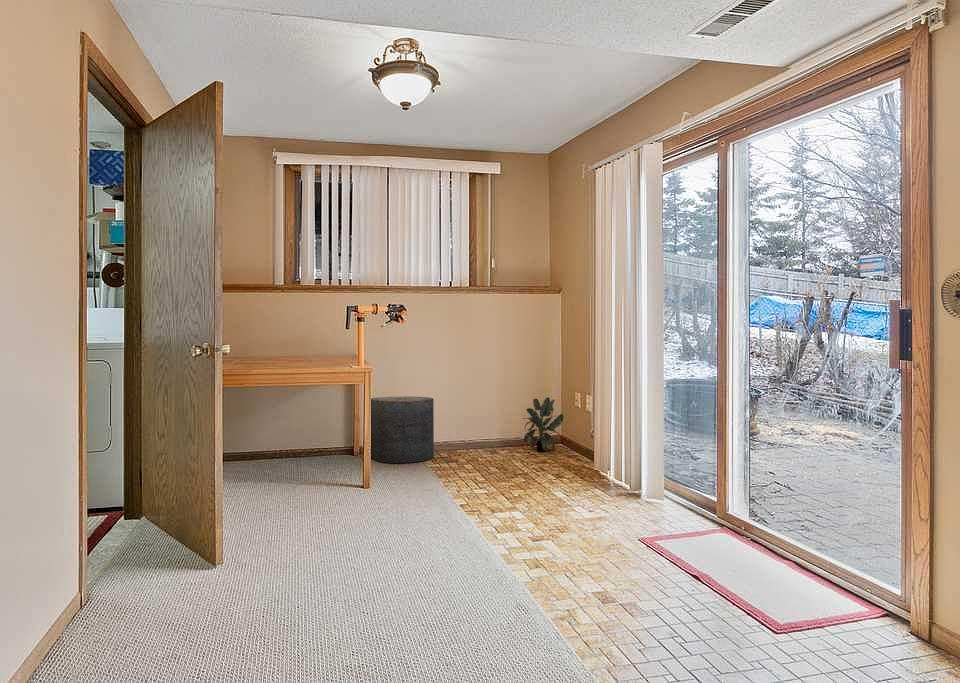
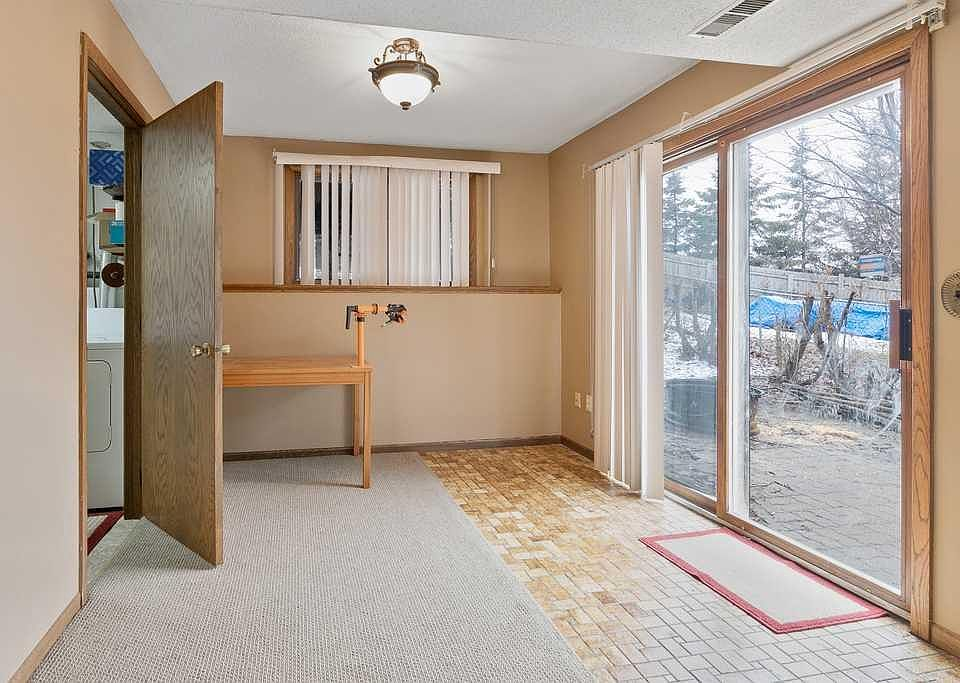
- stool (401, 428)
- potted plant (538, 424)
